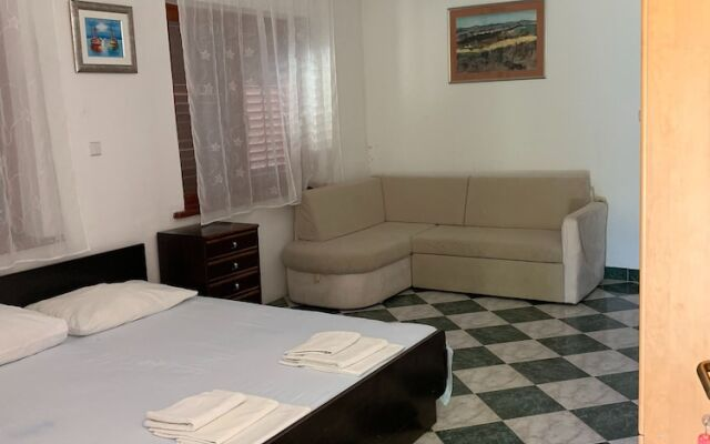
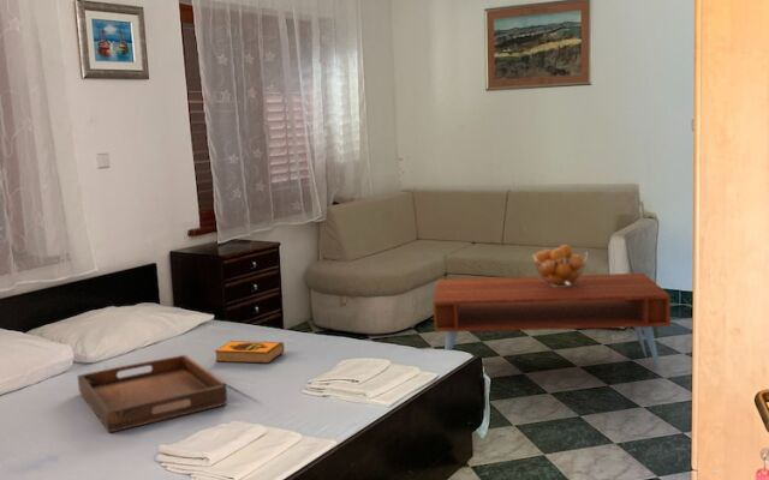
+ hardback book (250, 350)
+ serving tray (150, 389)
+ fruit basket (560, 265)
+ coffee table (544, 328)
